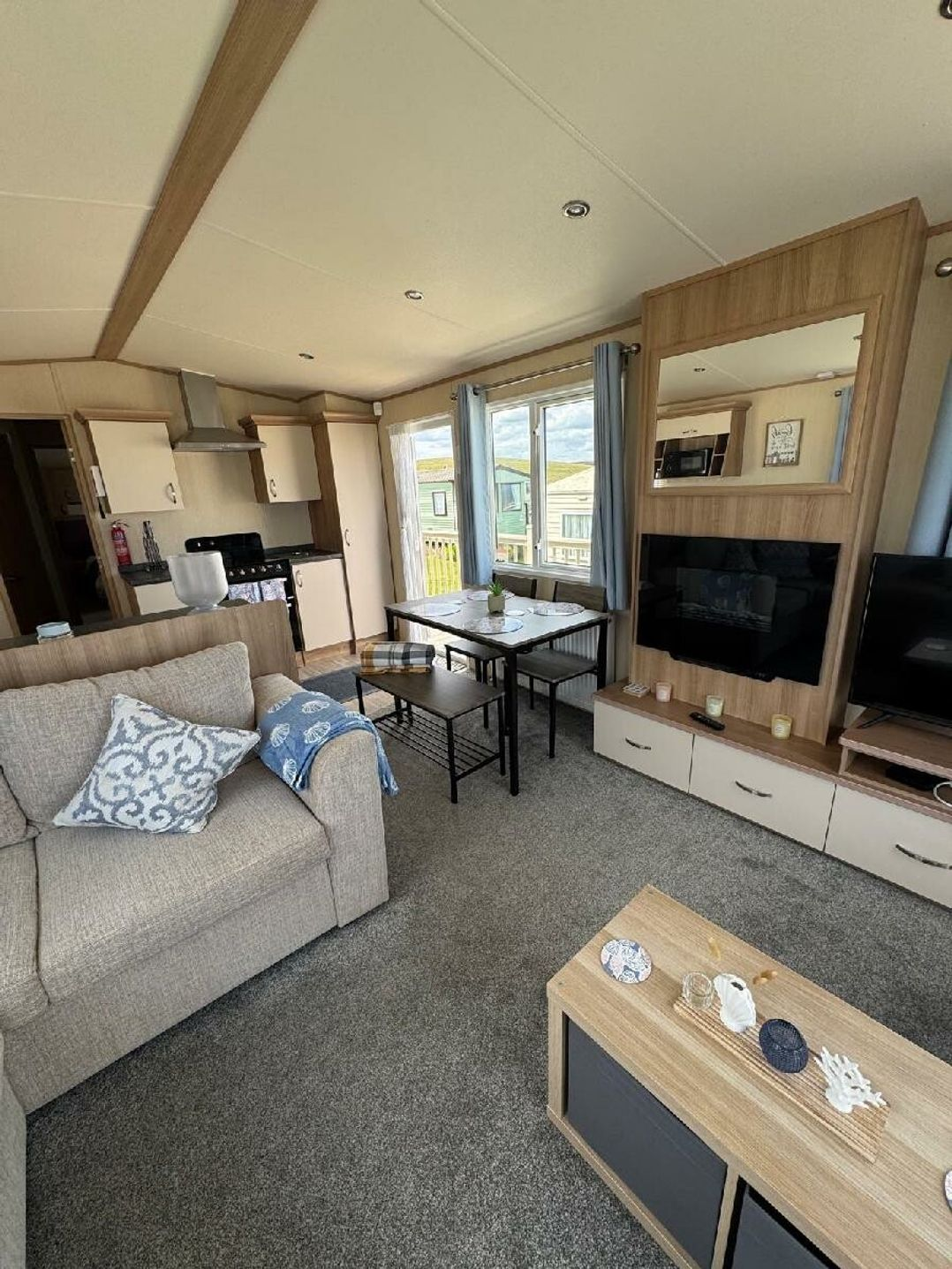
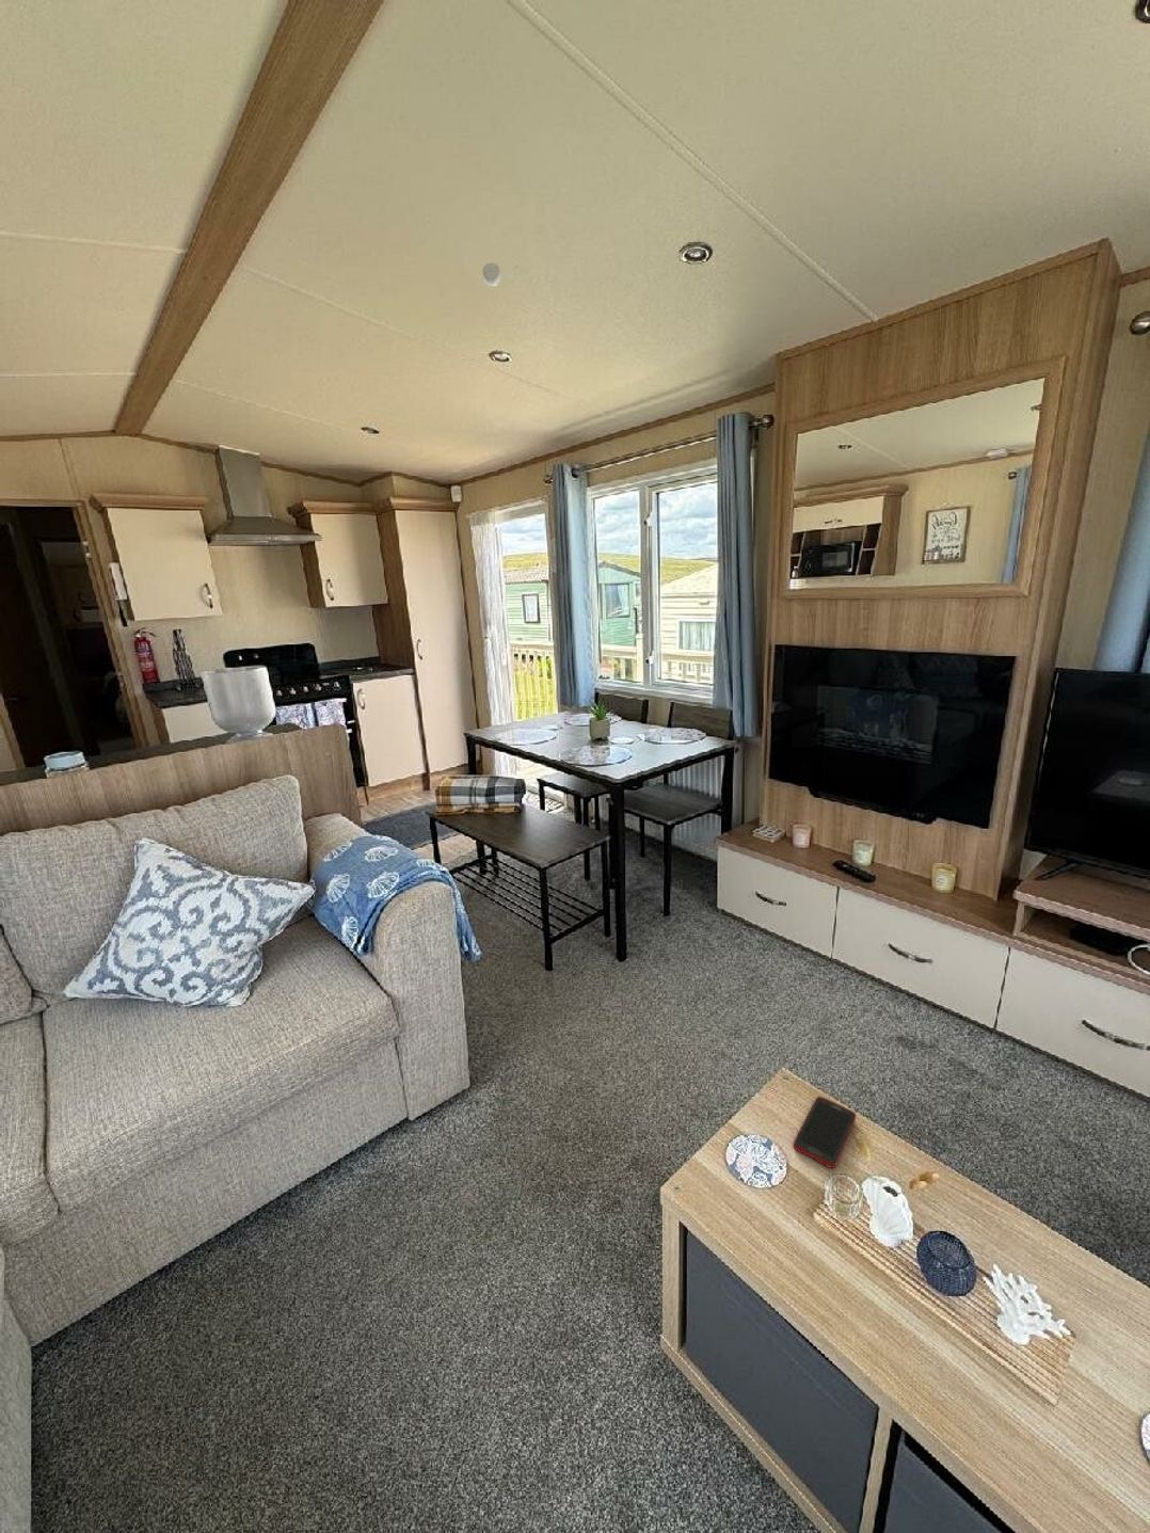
+ cell phone (825, 1130)
+ smoke detector (492, 278)
